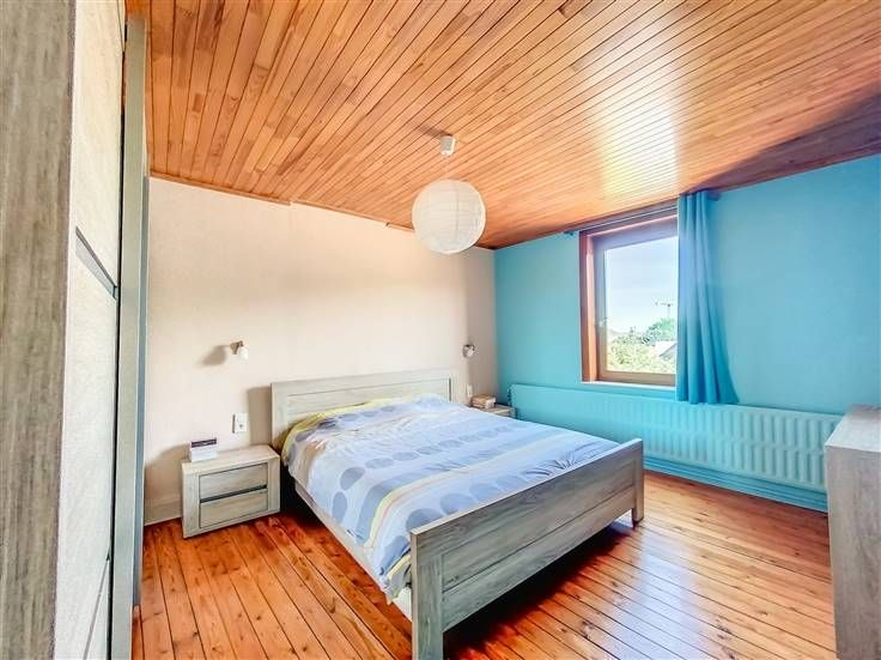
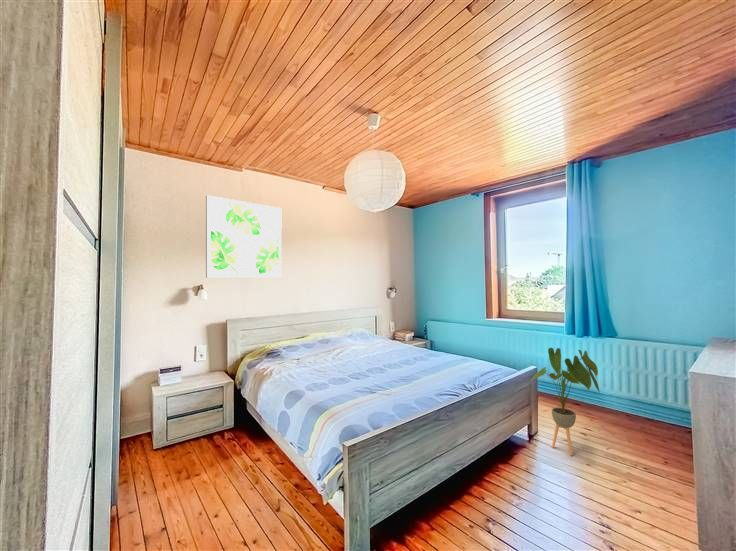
+ house plant (568, 401)
+ wall art (246, 240)
